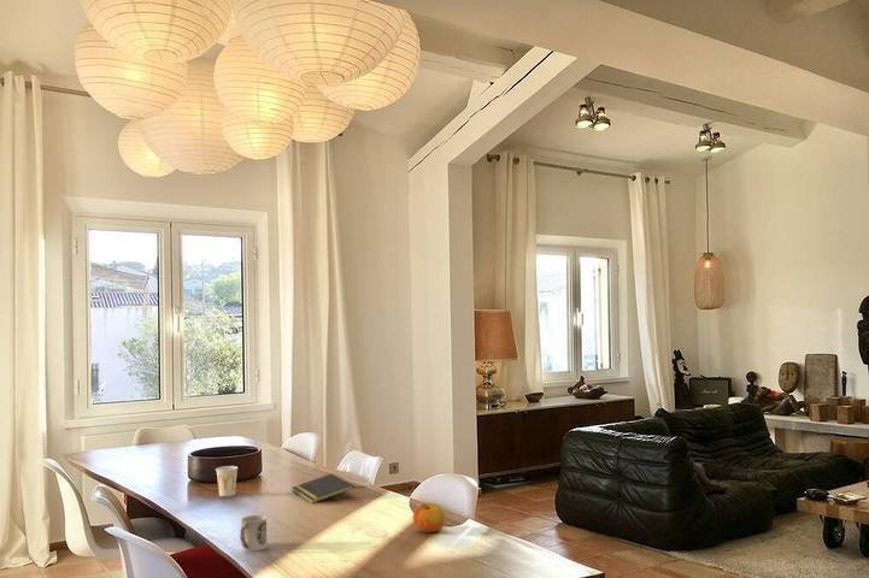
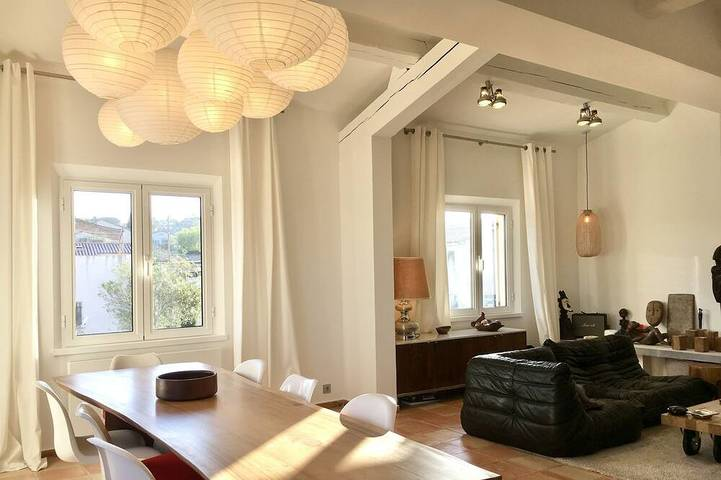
- apple (429, 518)
- cup (251, 533)
- cup (227, 480)
- notepad (322, 488)
